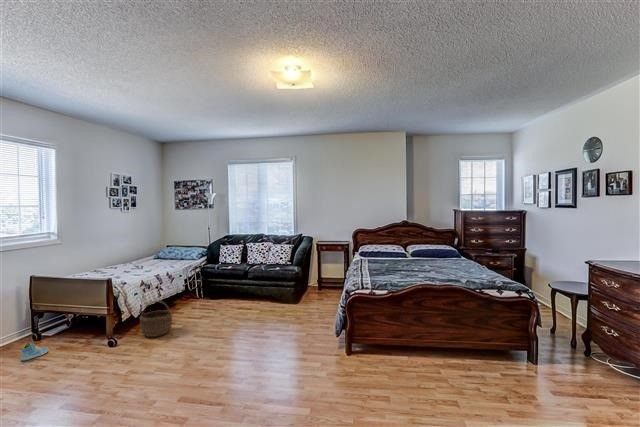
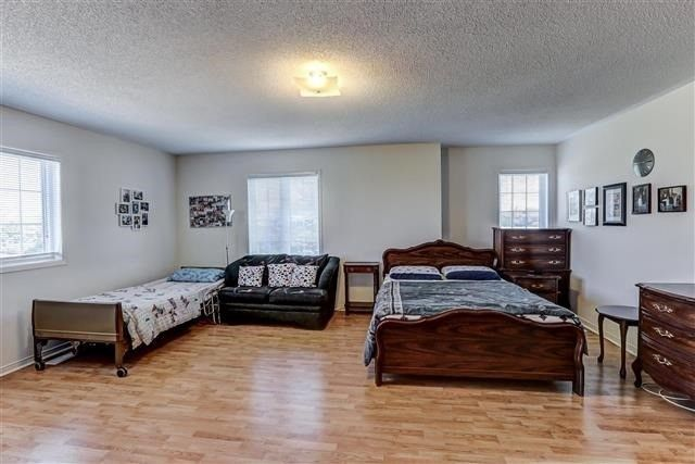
- wicker basket (156, 317)
- sneaker (35, 348)
